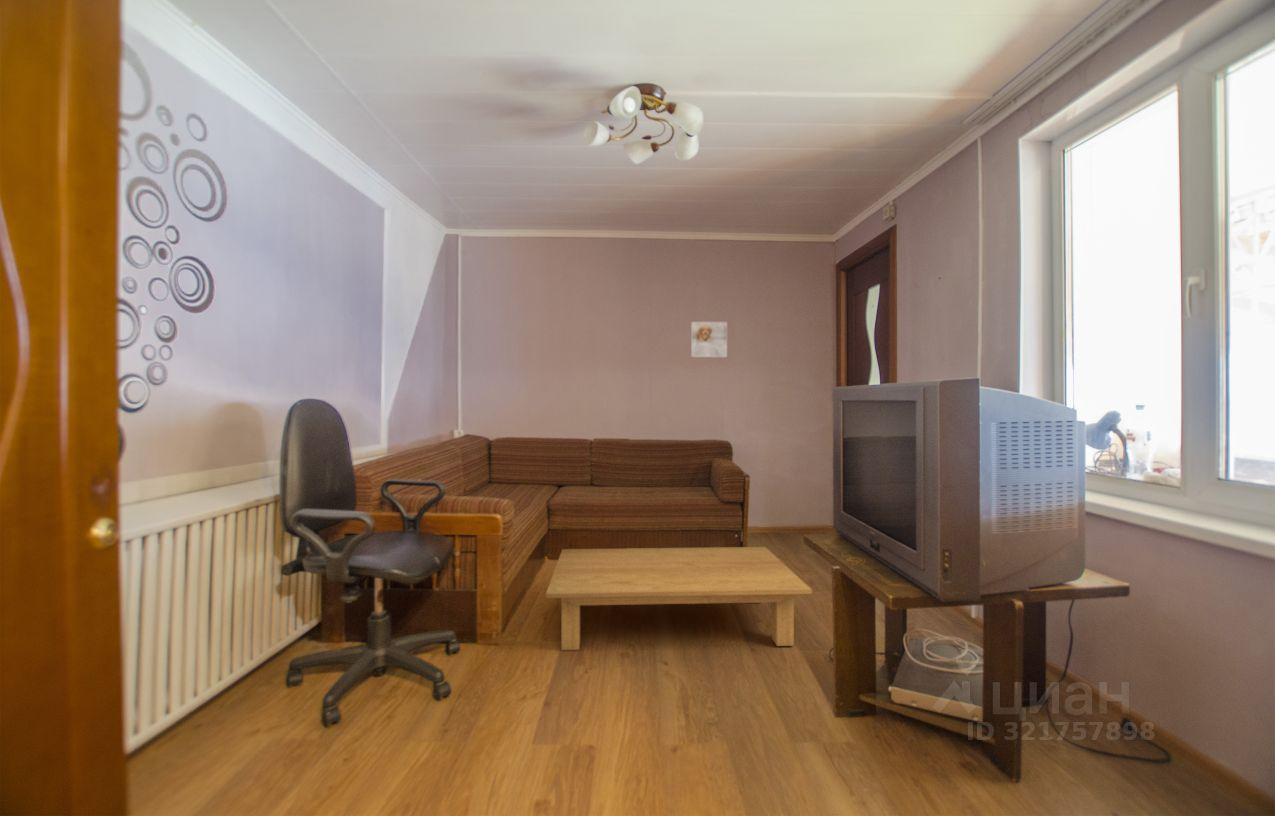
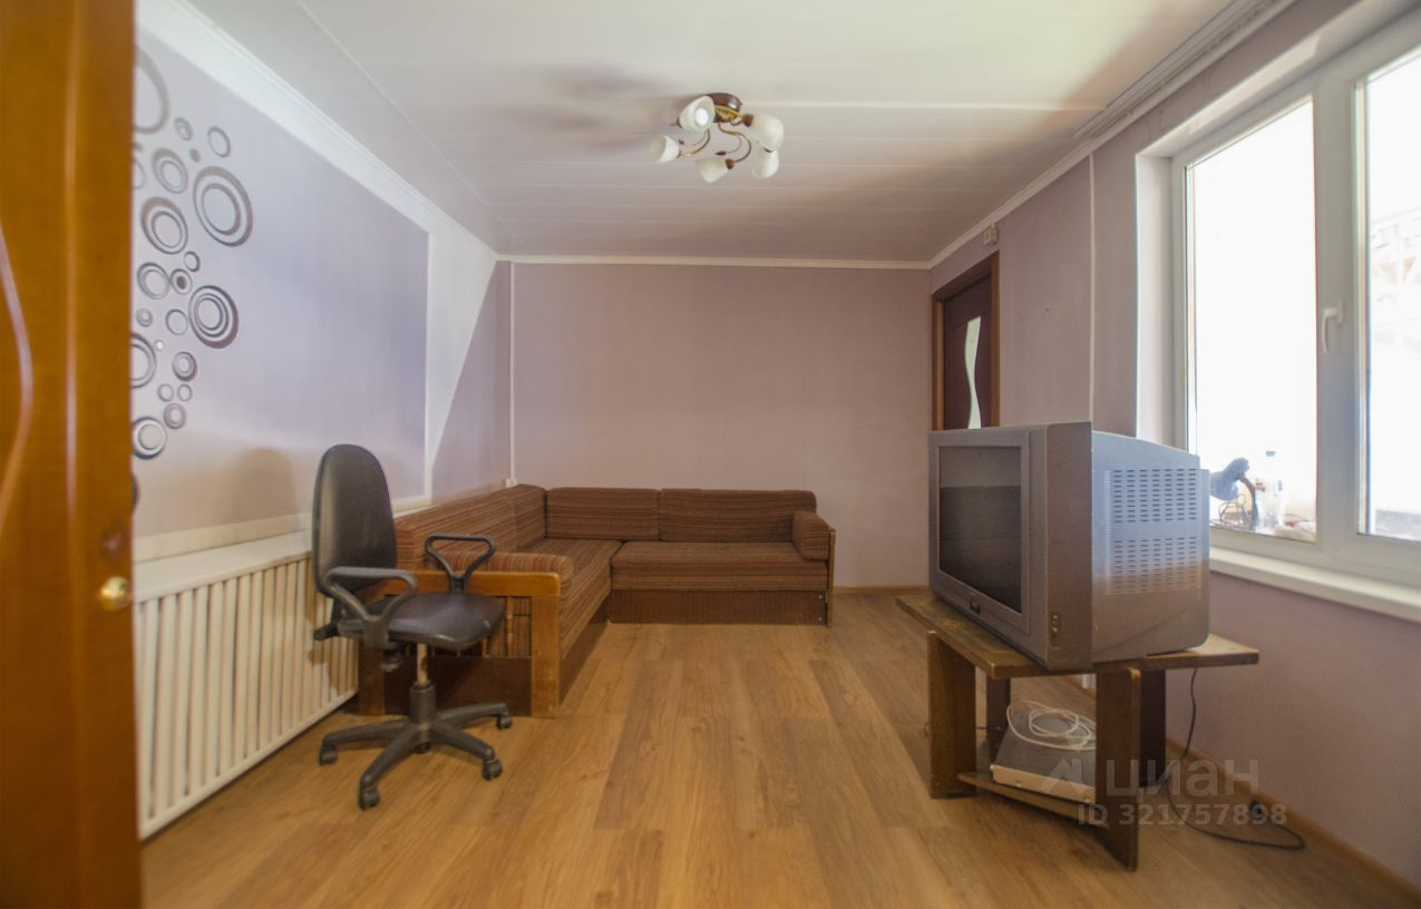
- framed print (709, 339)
- coffee table (671, 593)
